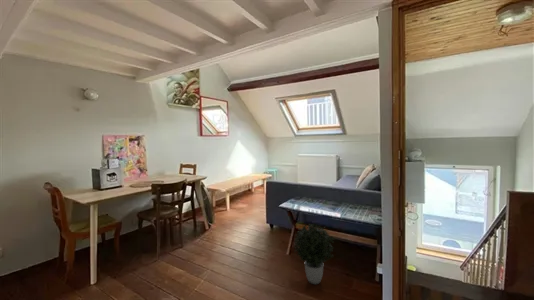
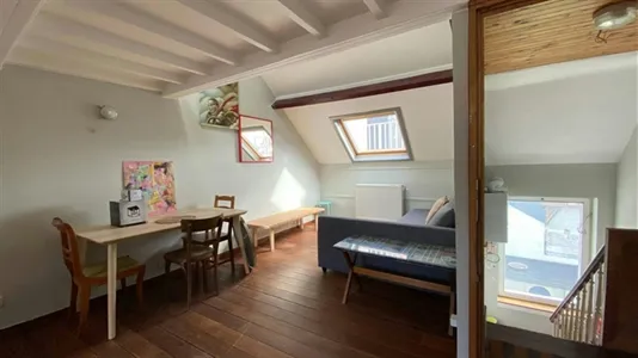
- potted plant (314, 252)
